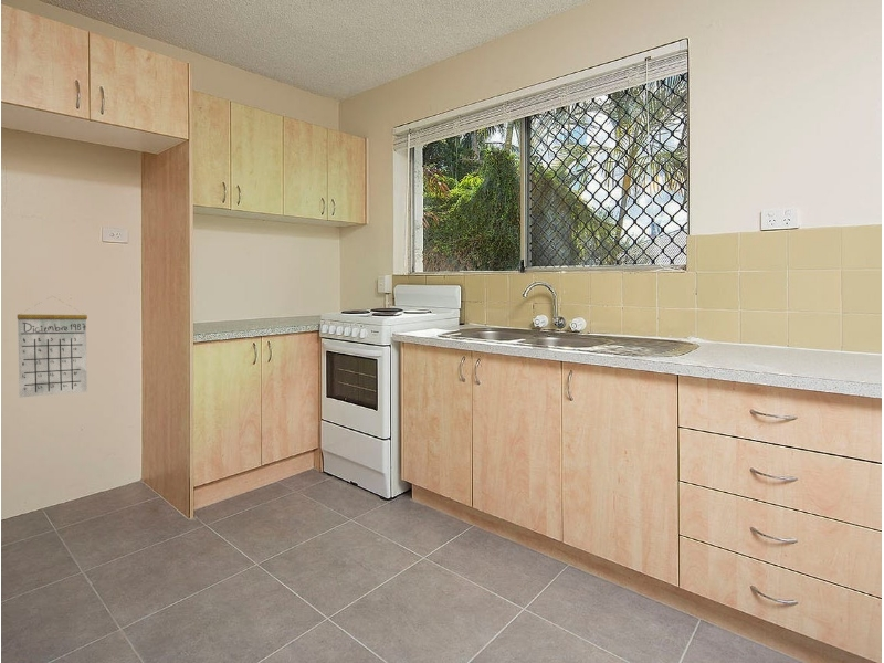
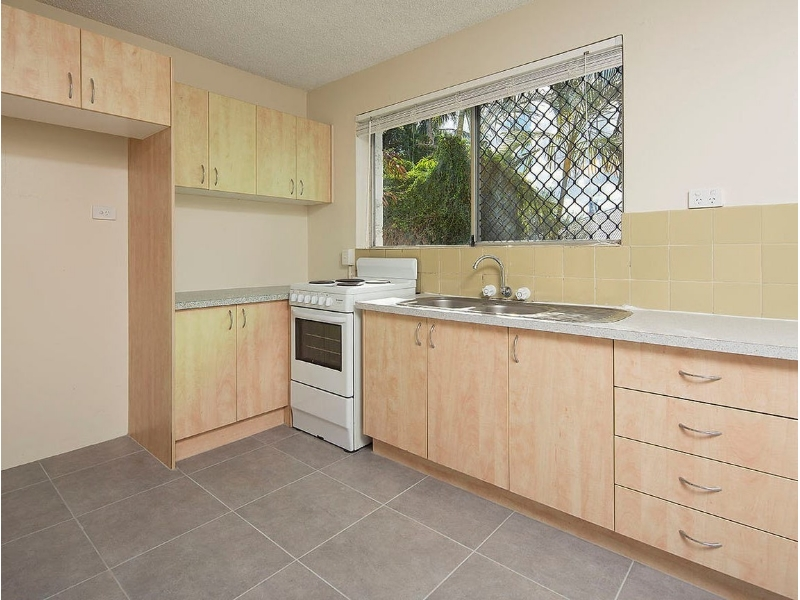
- calendar (53, 345)
